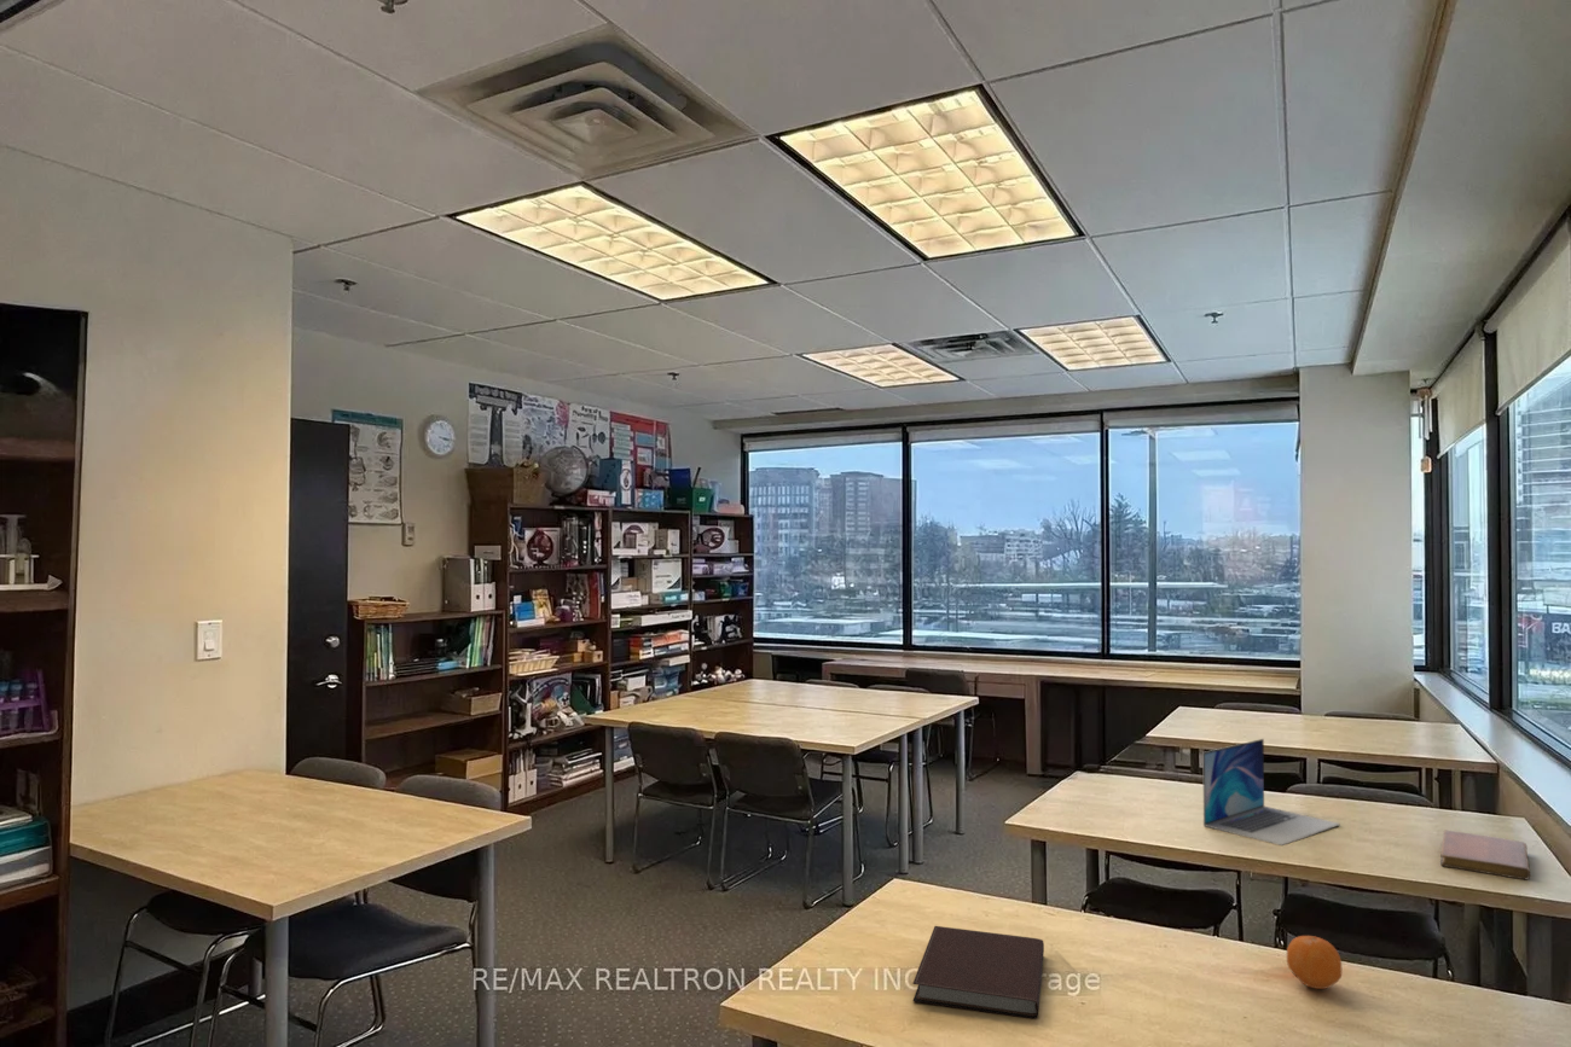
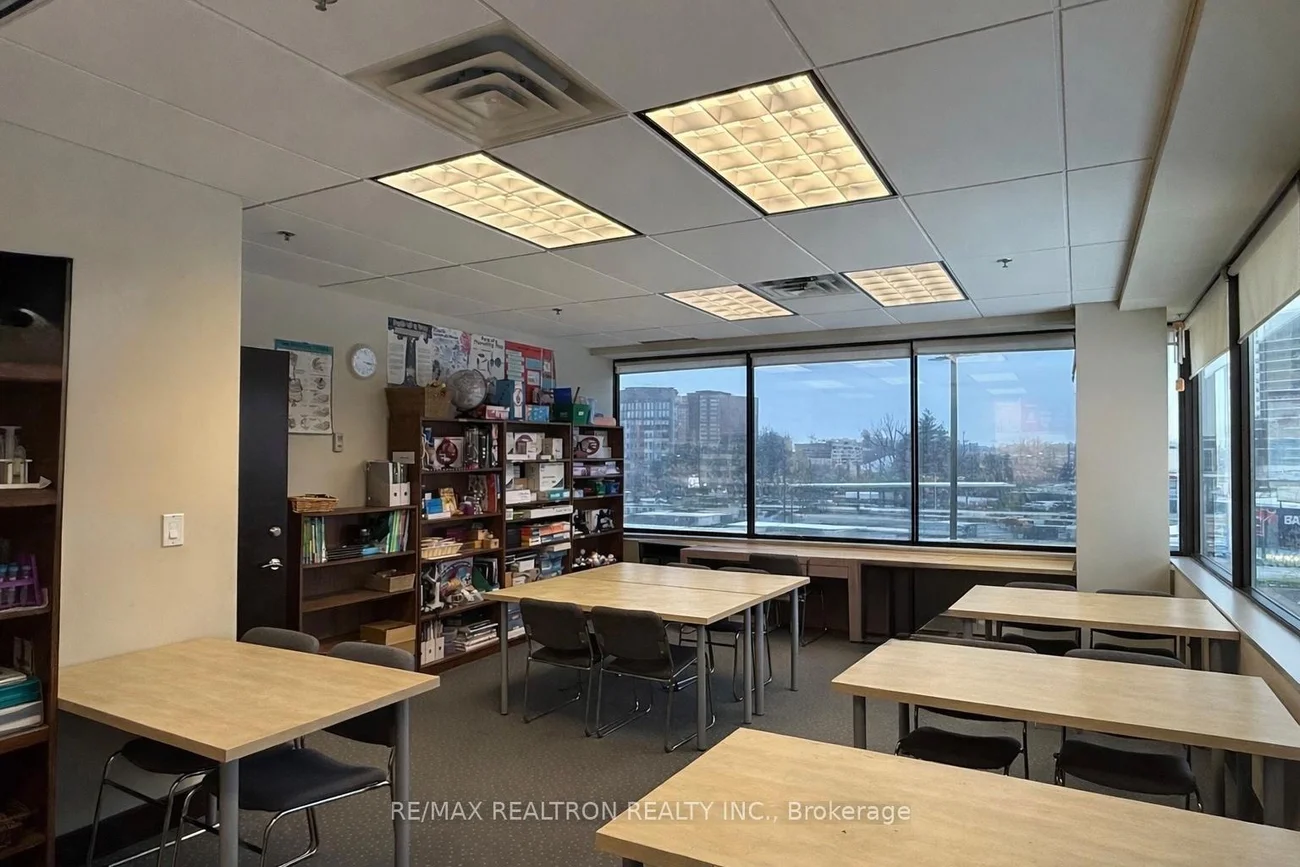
- notebook (1484, 853)
- notebook (981, 969)
- fruit (1314, 961)
- laptop (1263, 789)
